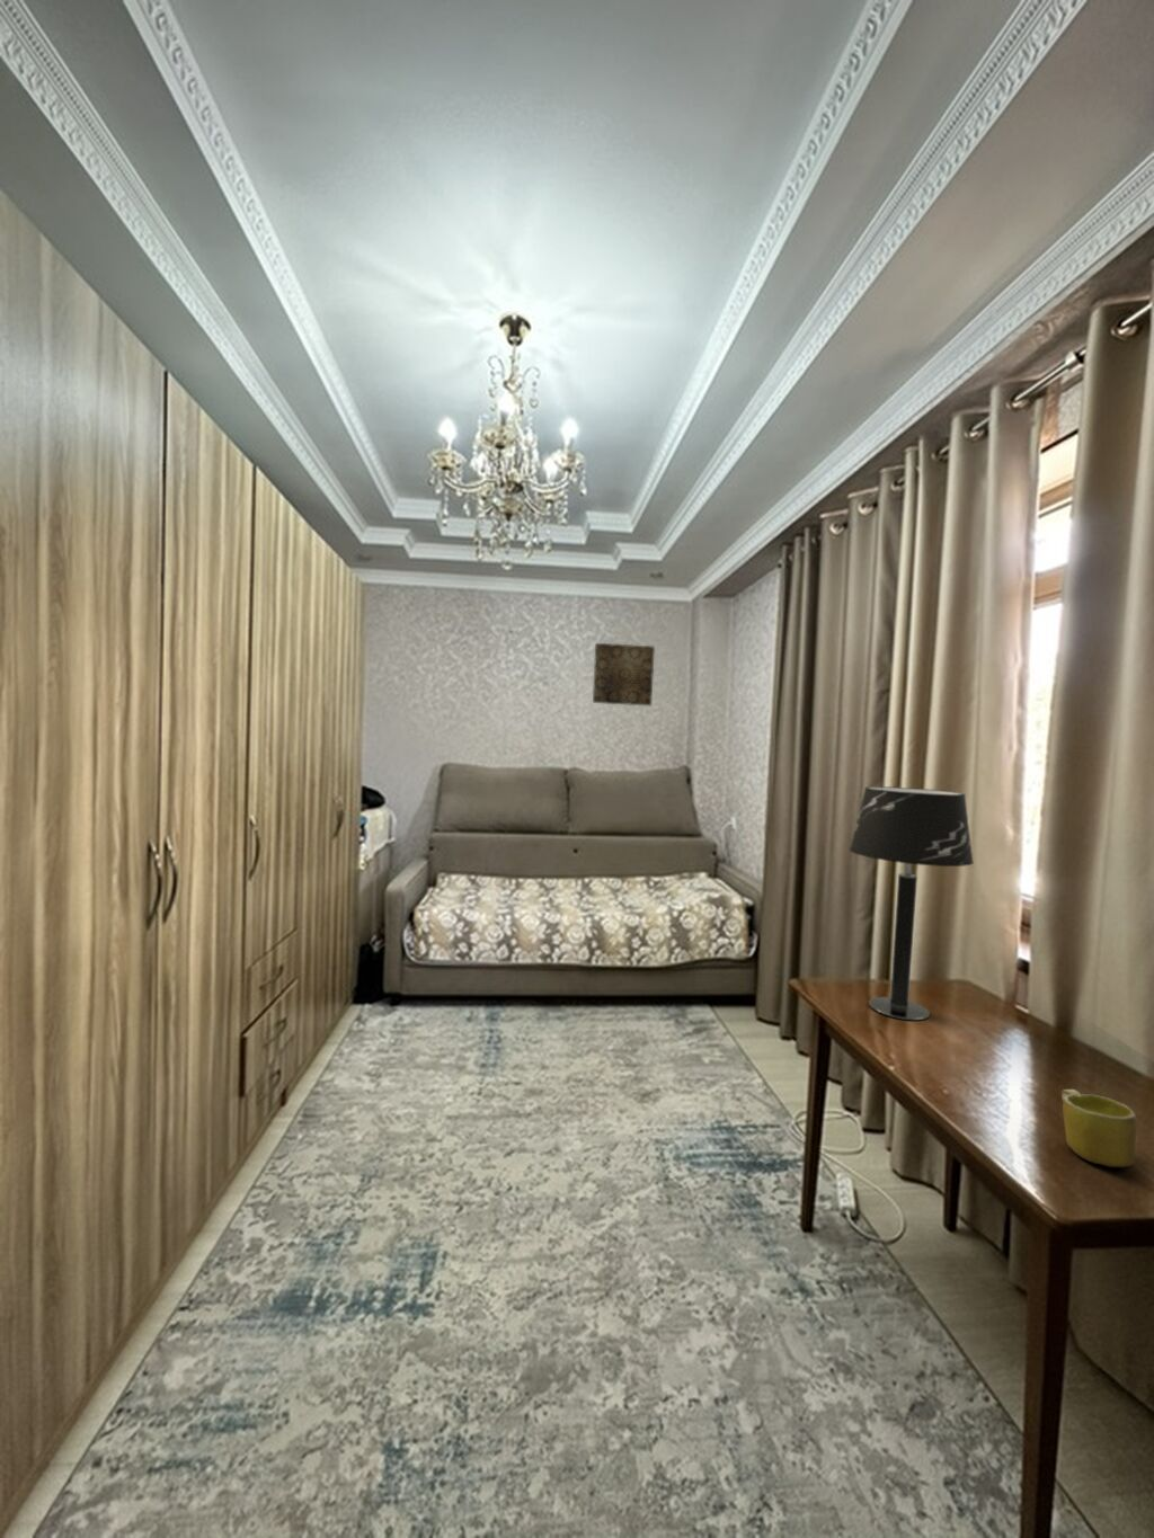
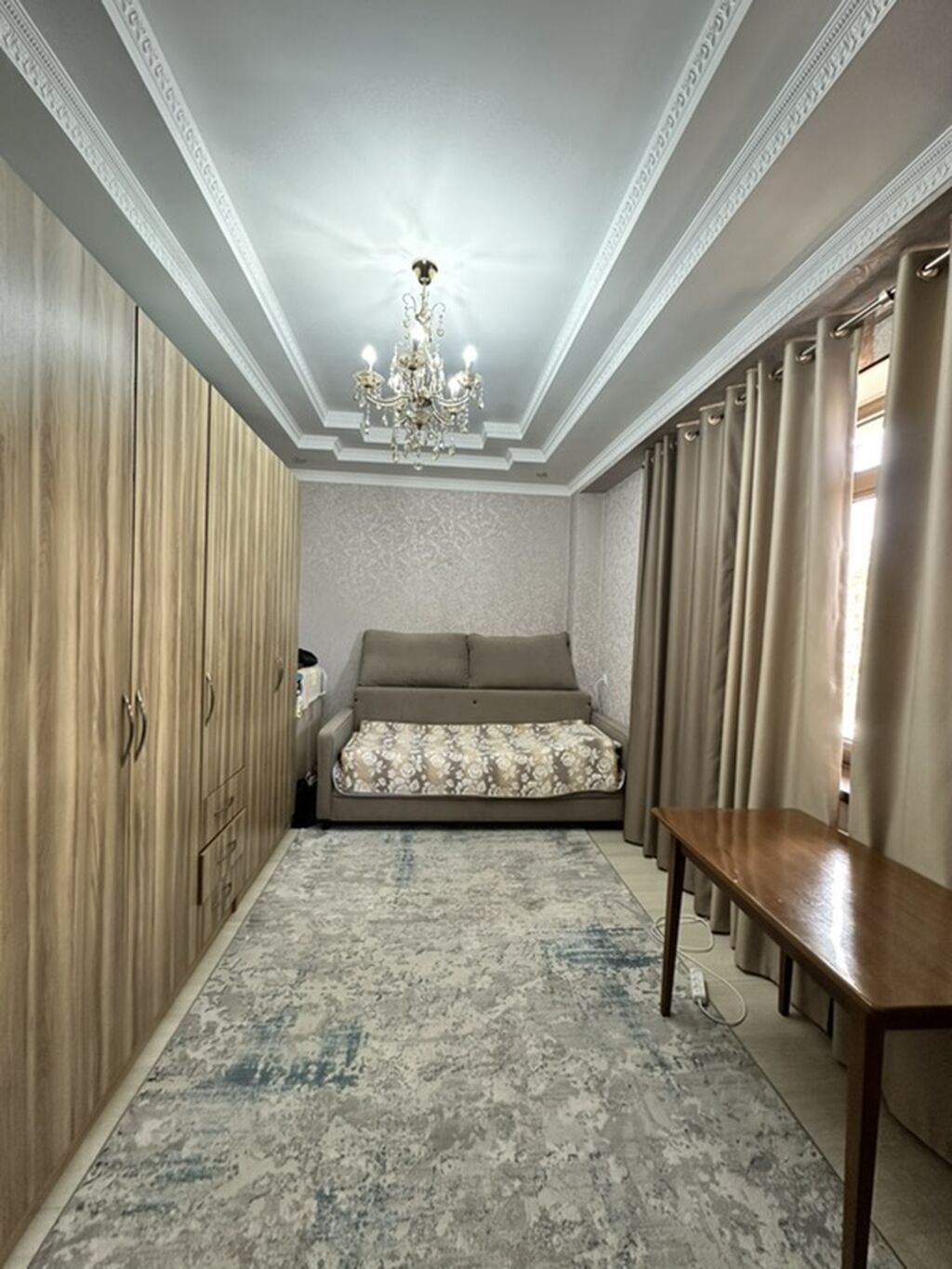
- table lamp (906, 900)
- mug (1092, 1122)
- wall art (623, 674)
